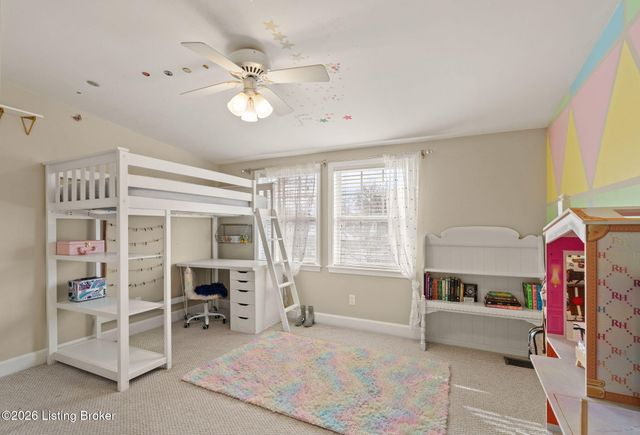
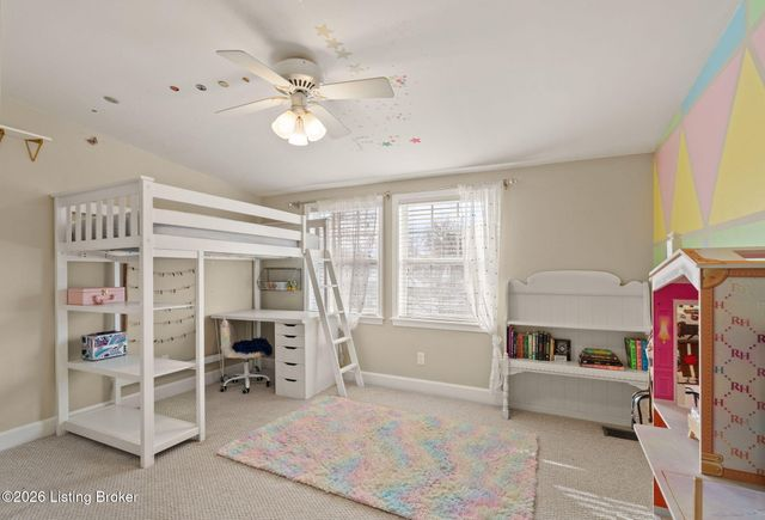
- boots (305, 315)
